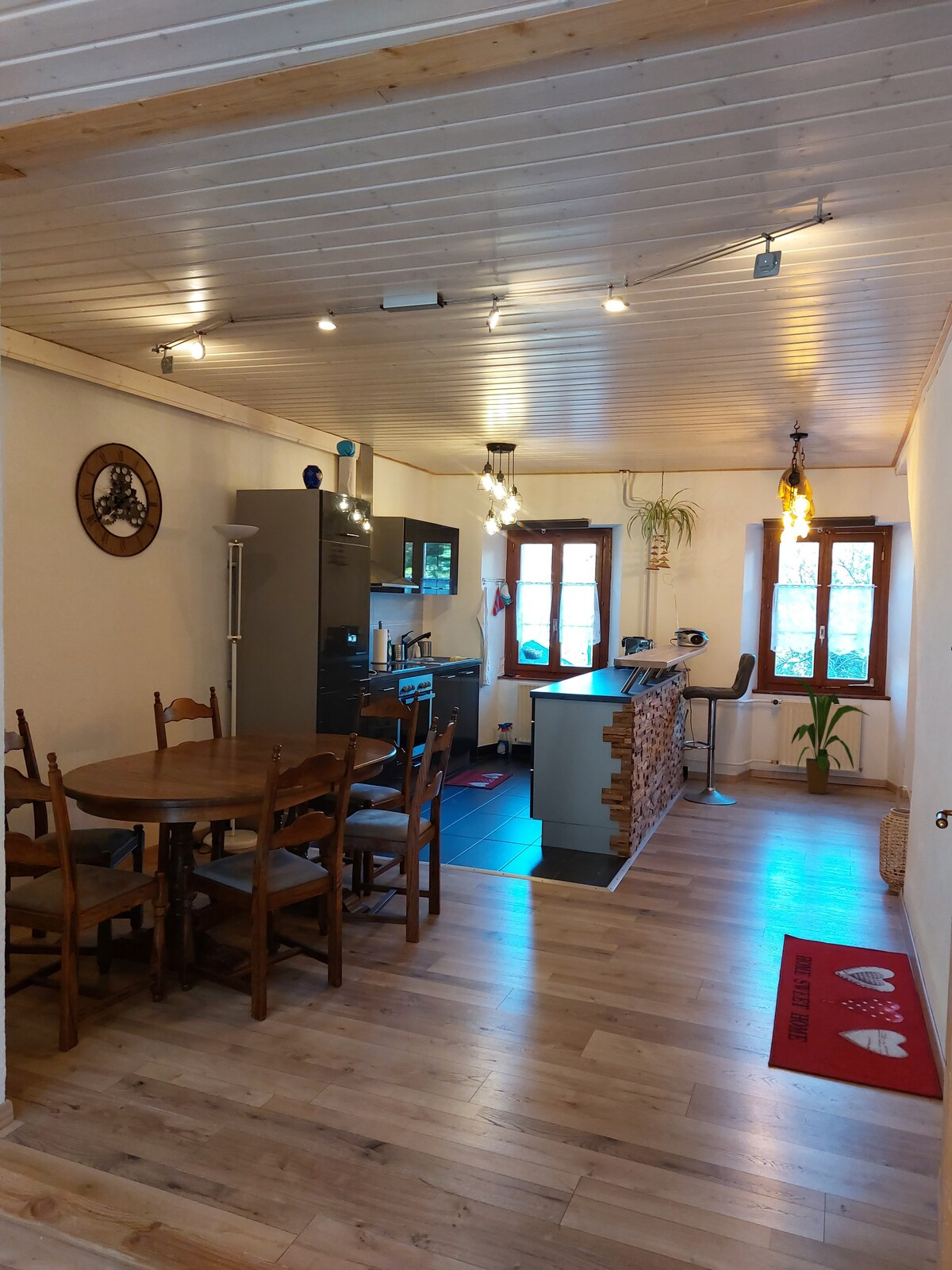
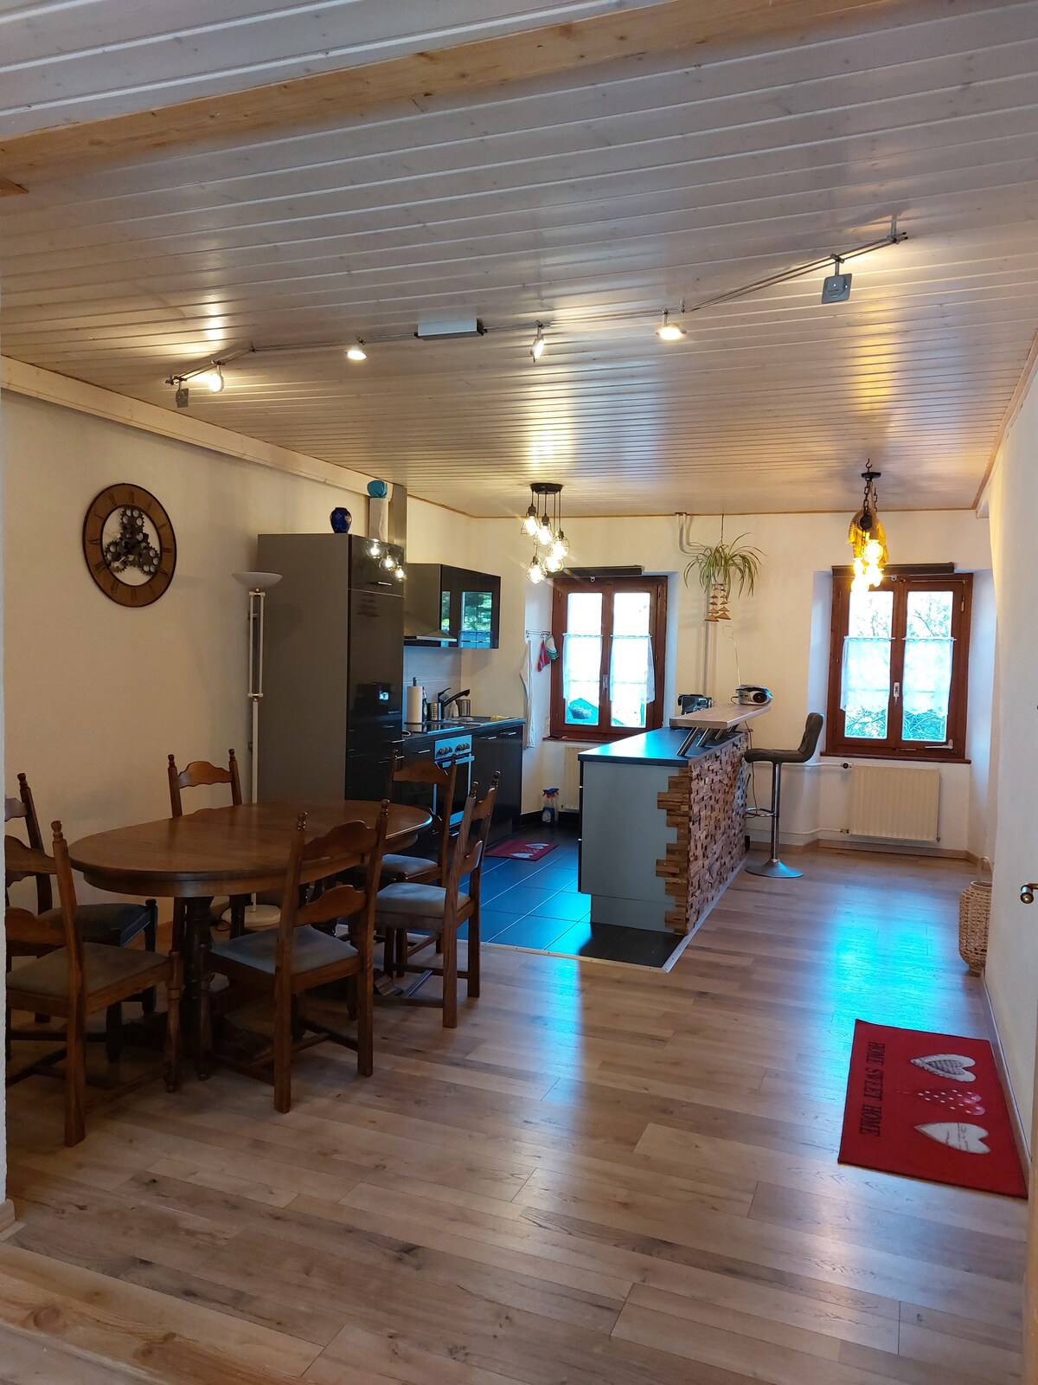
- house plant (830, 737)
